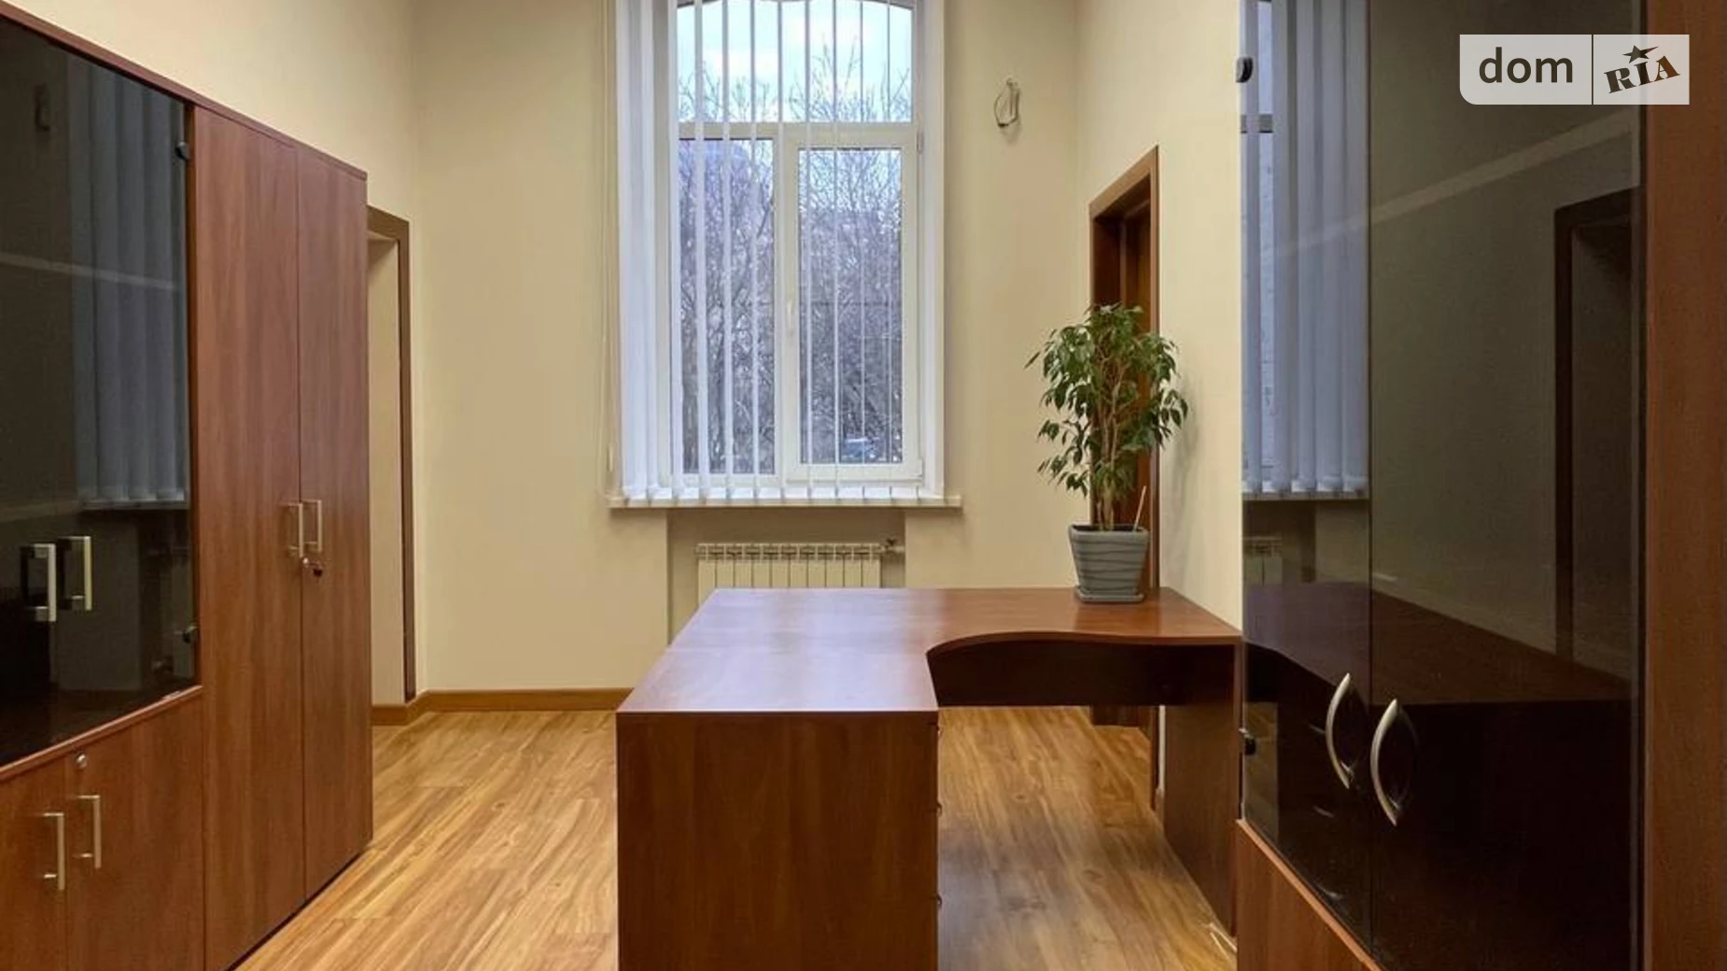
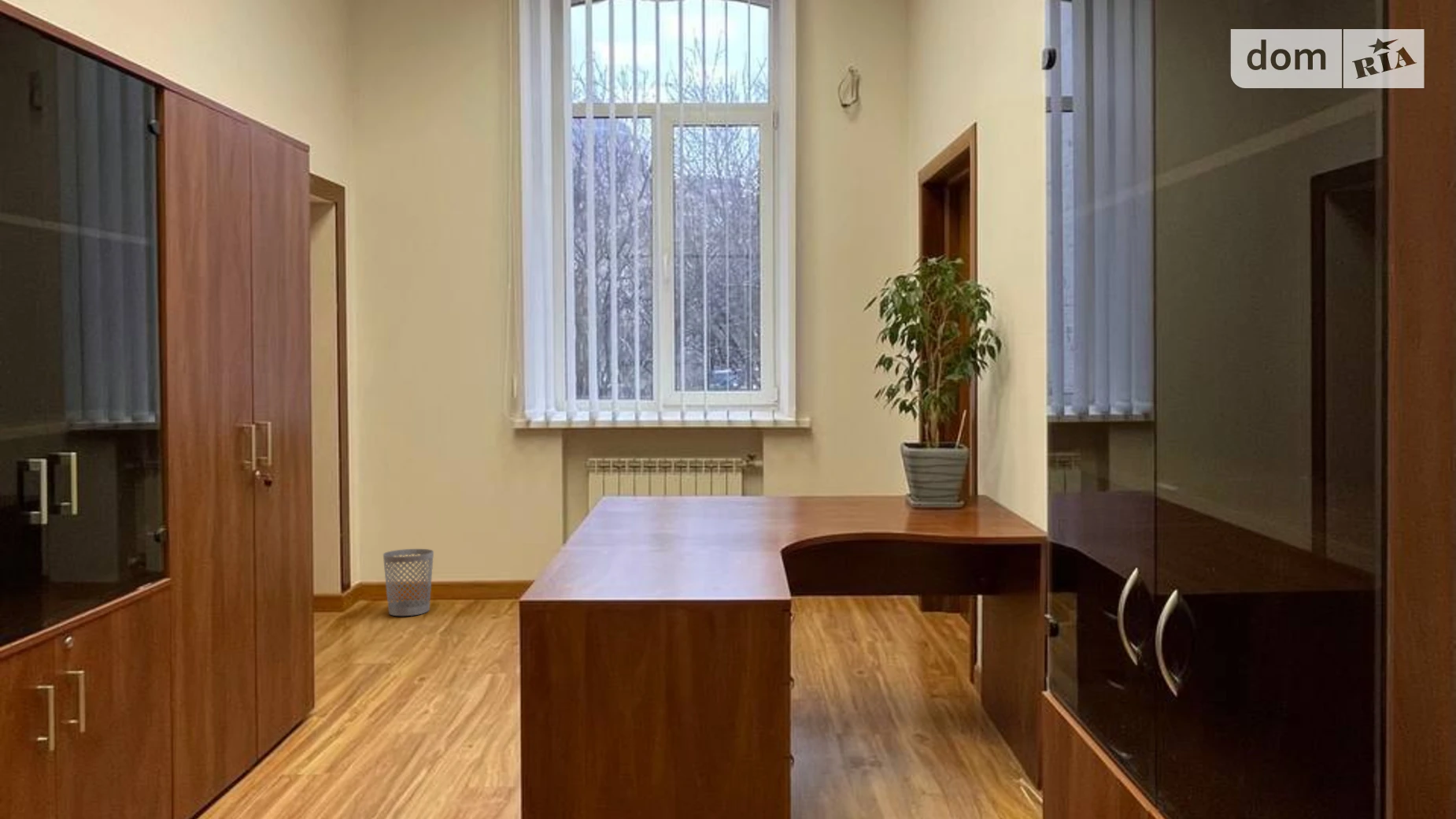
+ wastebasket (408, 582)
